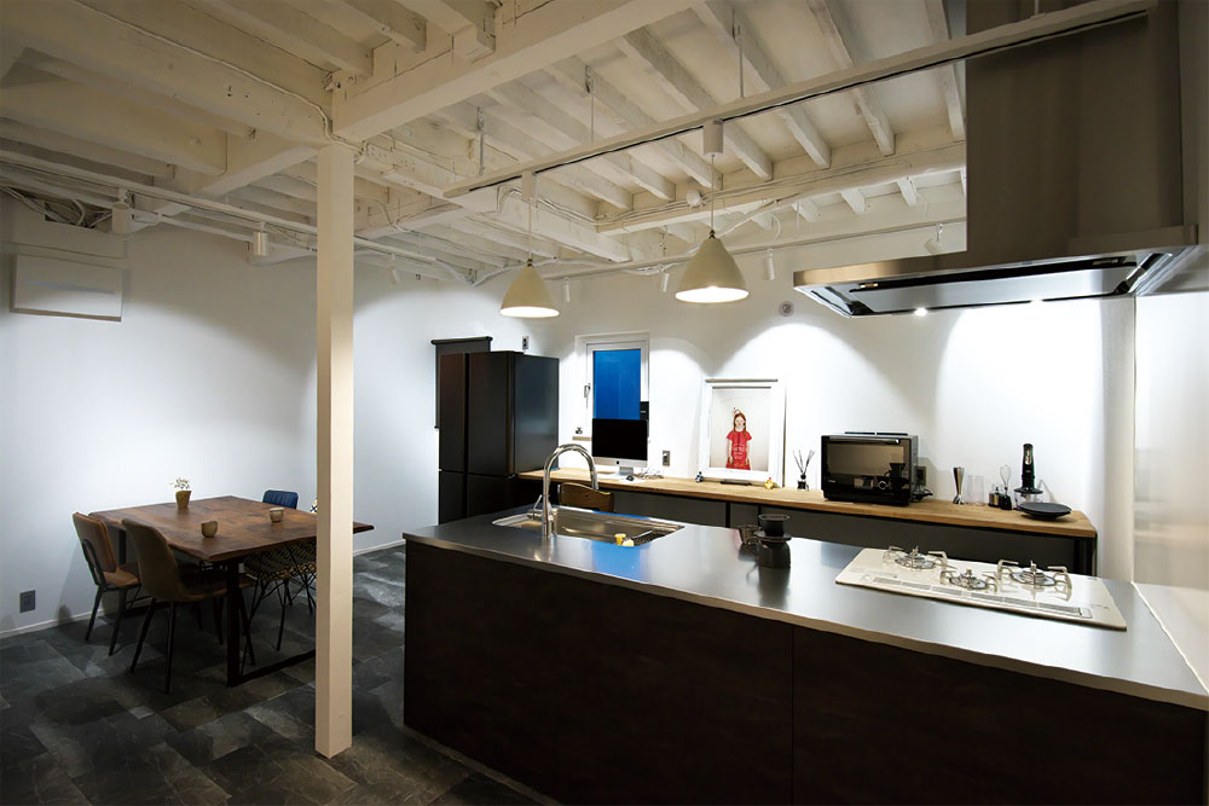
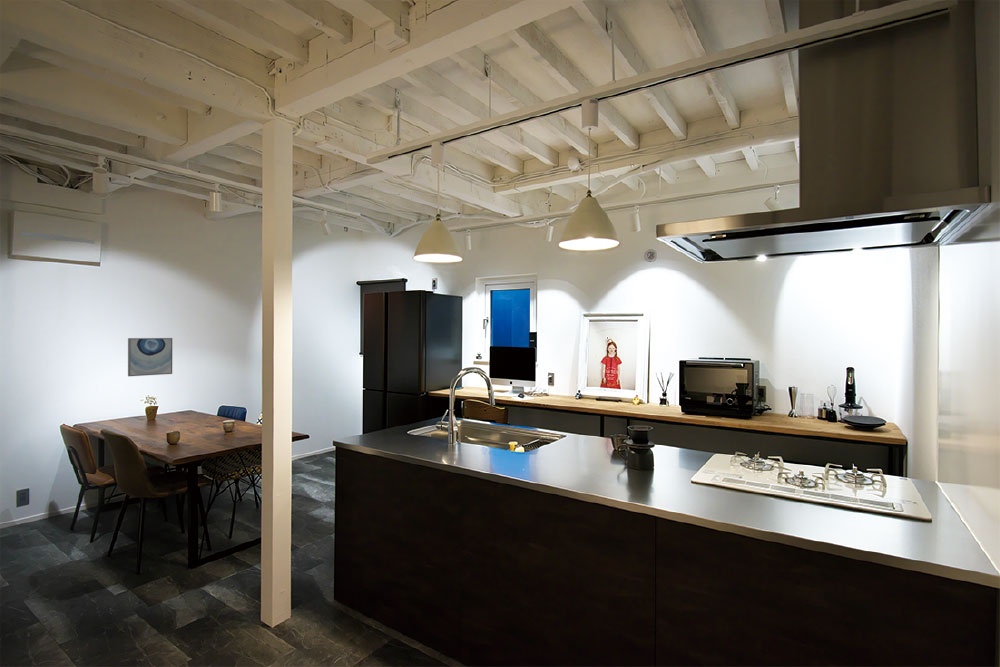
+ wall art (150, 356)
